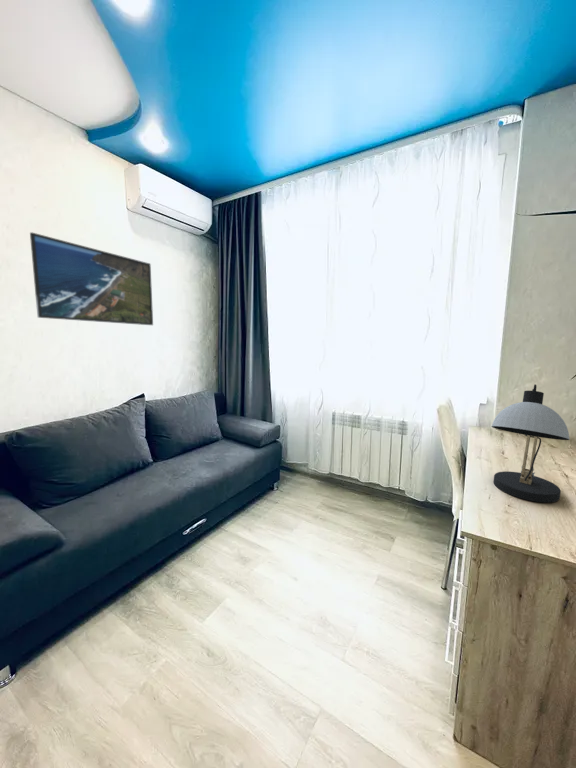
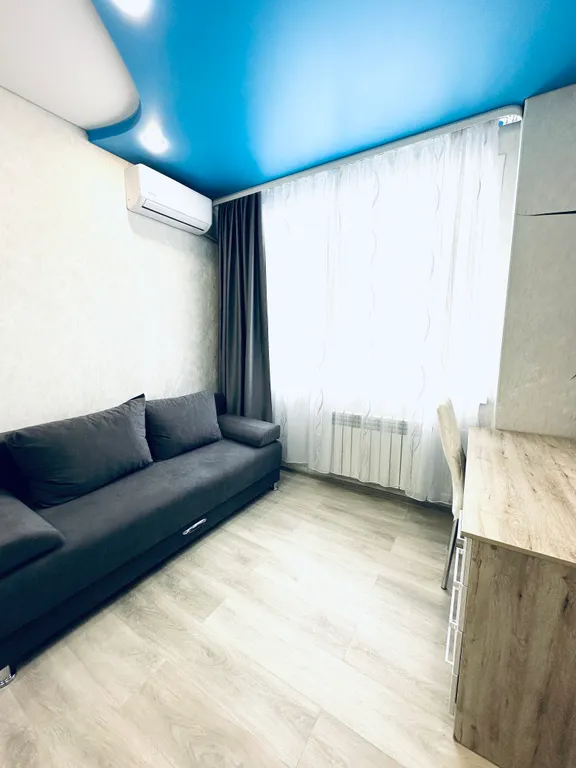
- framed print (101, 286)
- desk lamp (529, 438)
